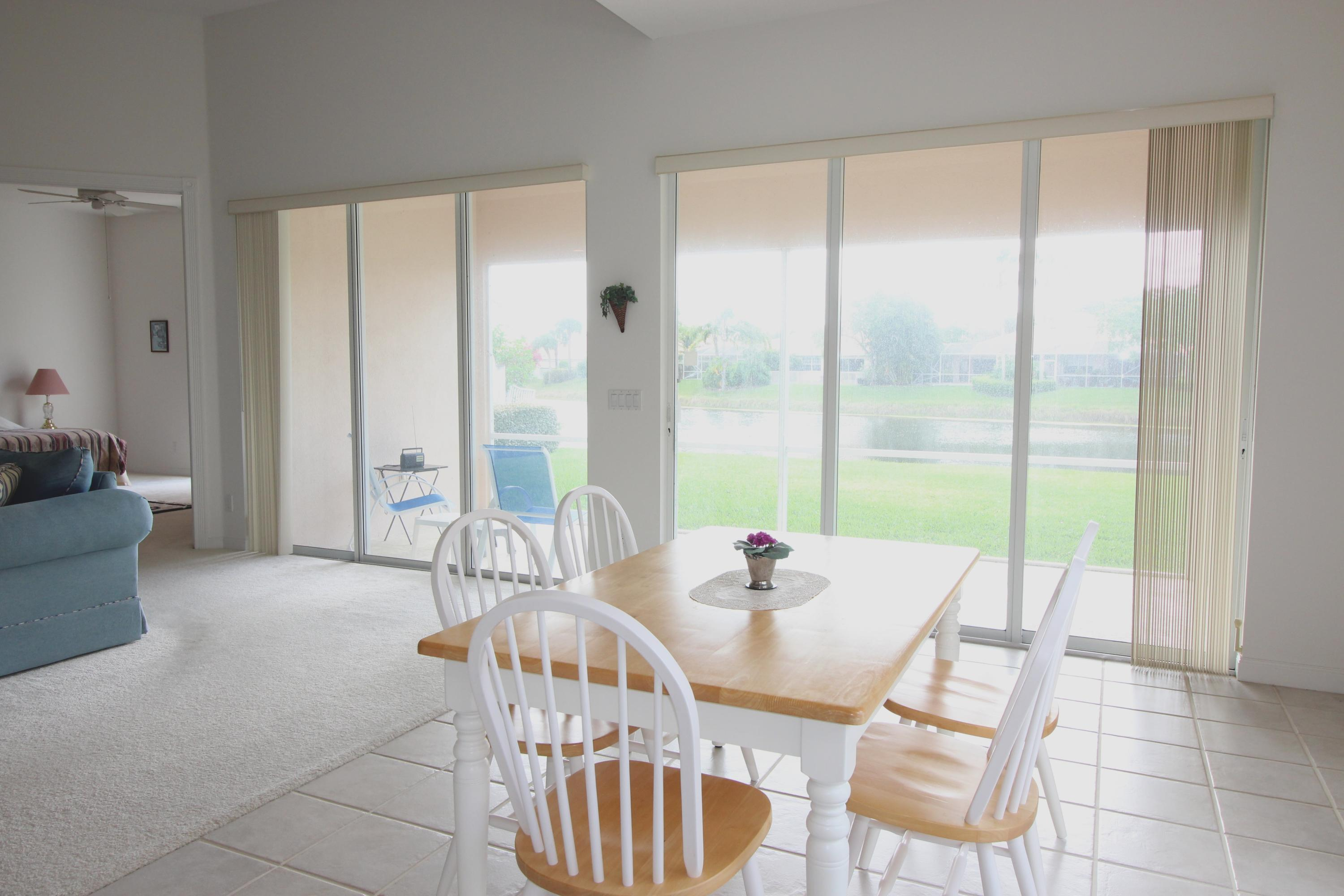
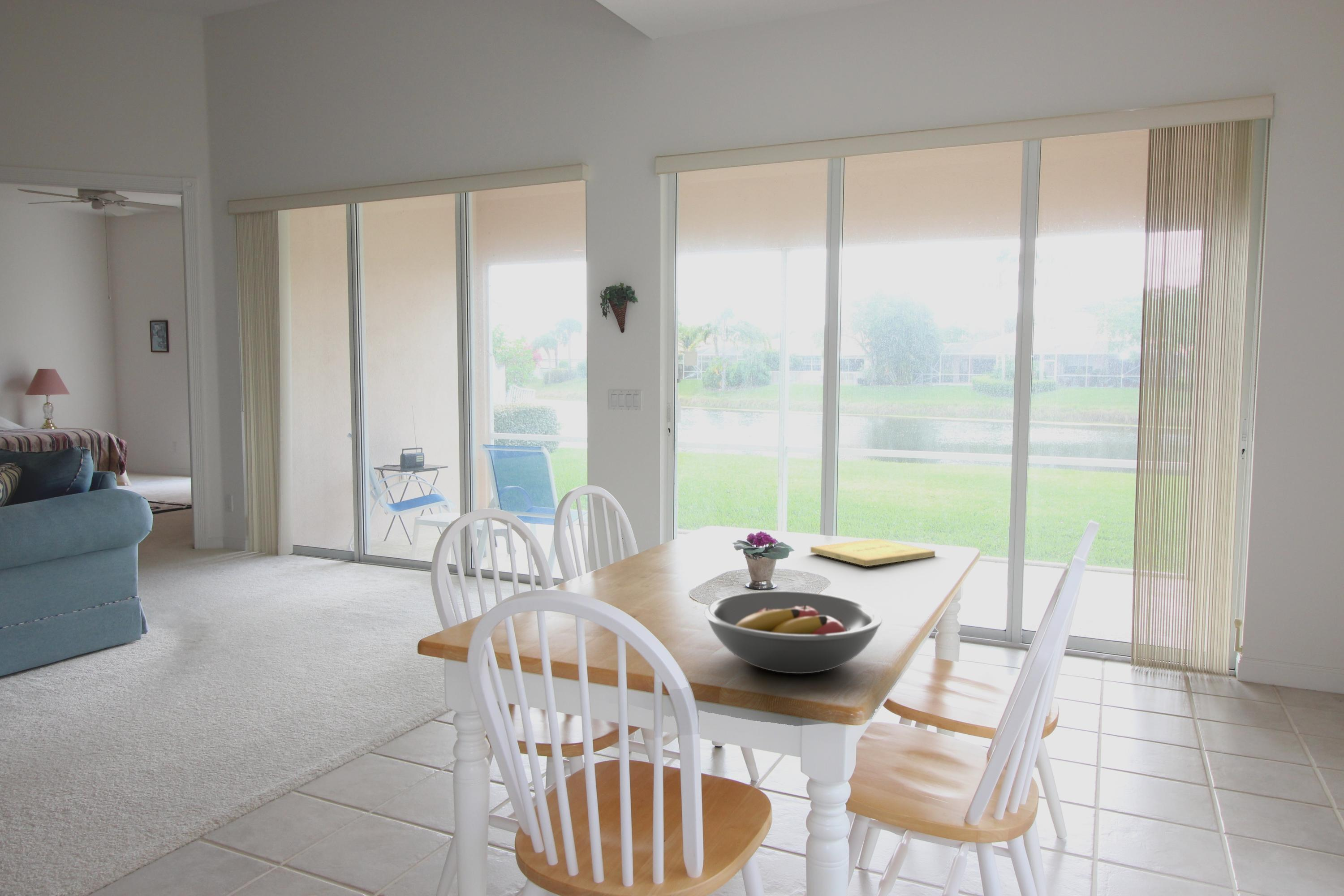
+ fruit bowl (791, 630)
+ book (872, 551)
